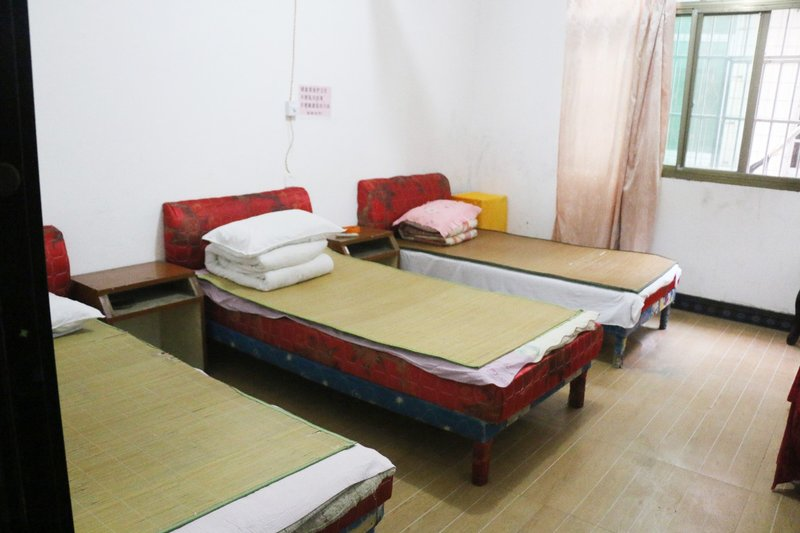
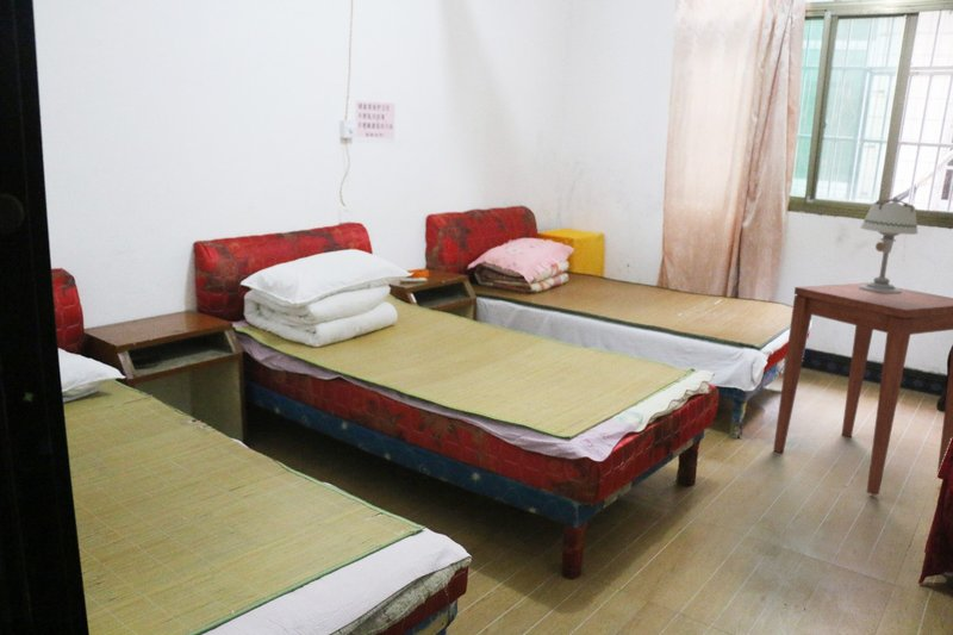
+ side table (862, 378)
+ table lamp (886, 243)
